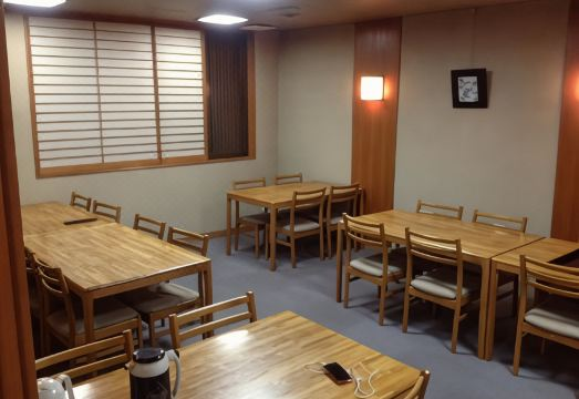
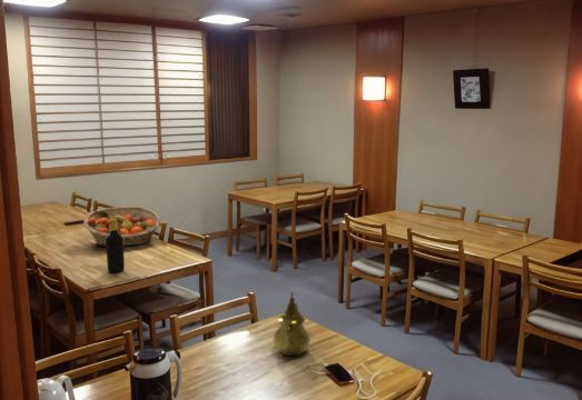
+ teapot (292, 320)
+ fruit basket (122, 226)
+ bottle (115, 244)
